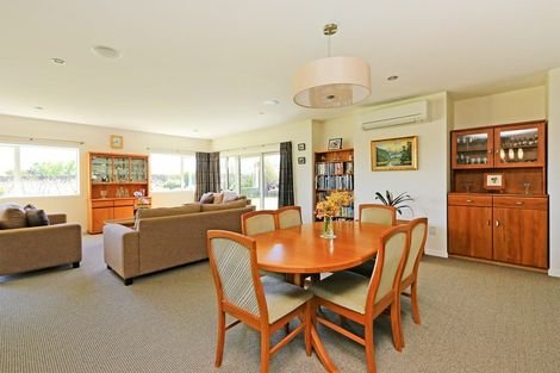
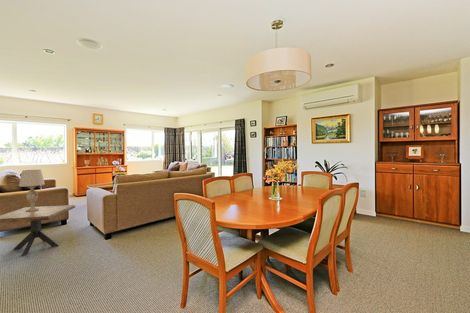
+ side table (36, 229)
+ table lamp (32, 190)
